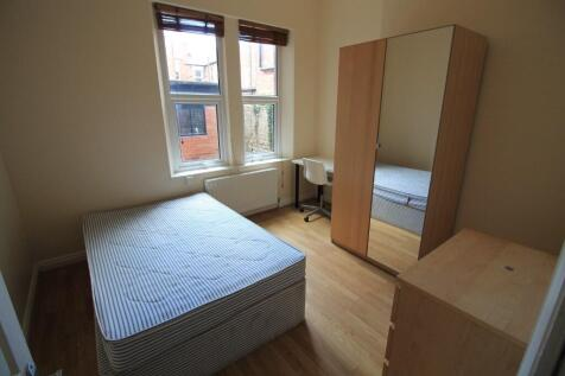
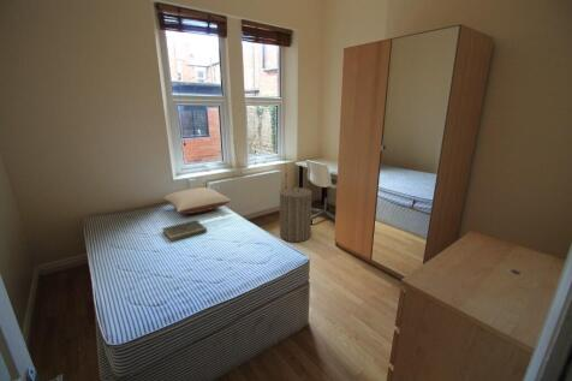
+ pillow (196, 200)
+ book (184, 230)
+ laundry hamper (294, 210)
